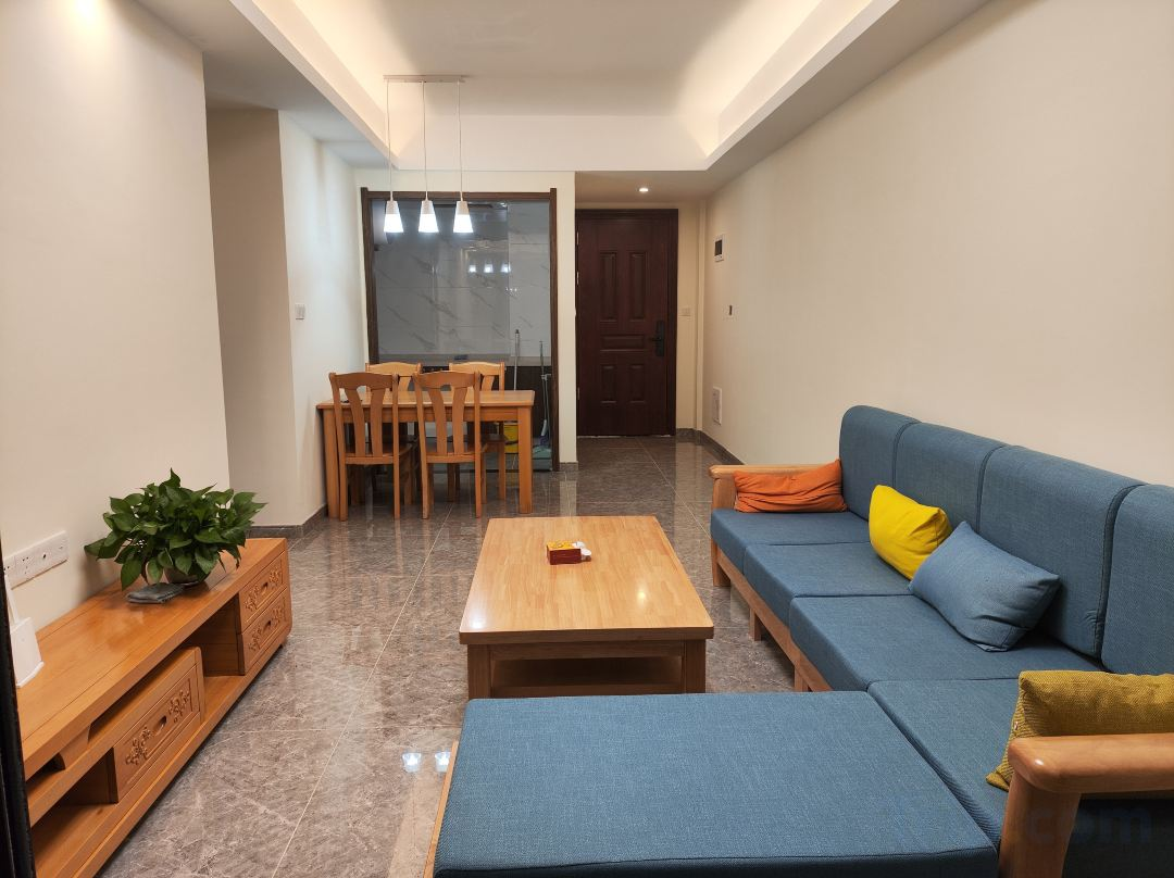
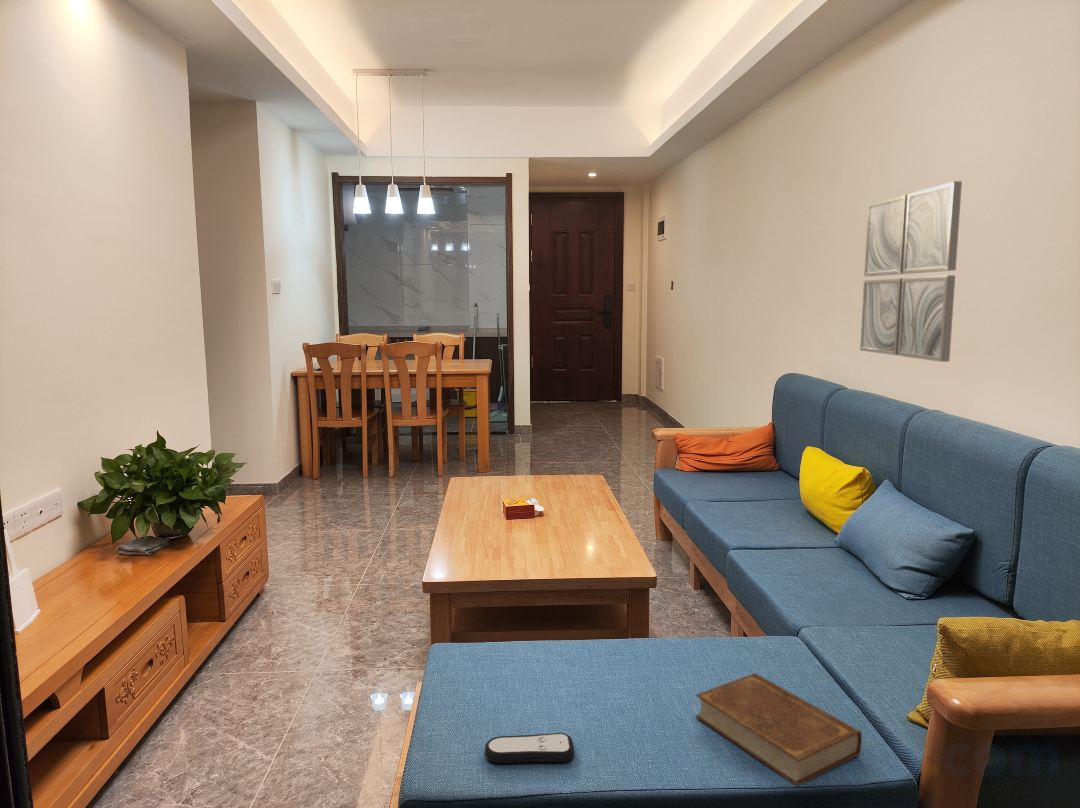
+ book (774, 723)
+ wall art (904, 273)
+ remote control (529, 747)
